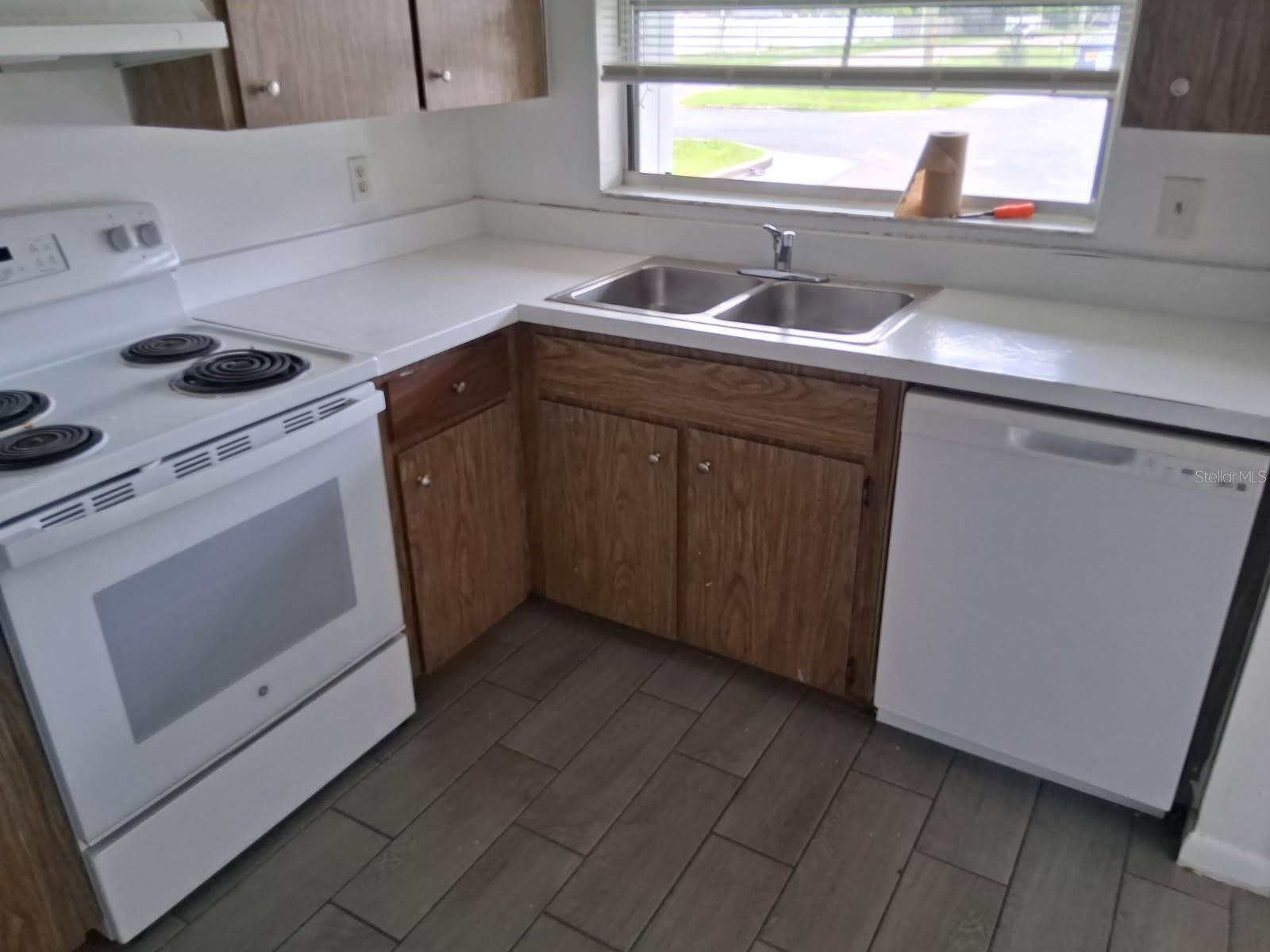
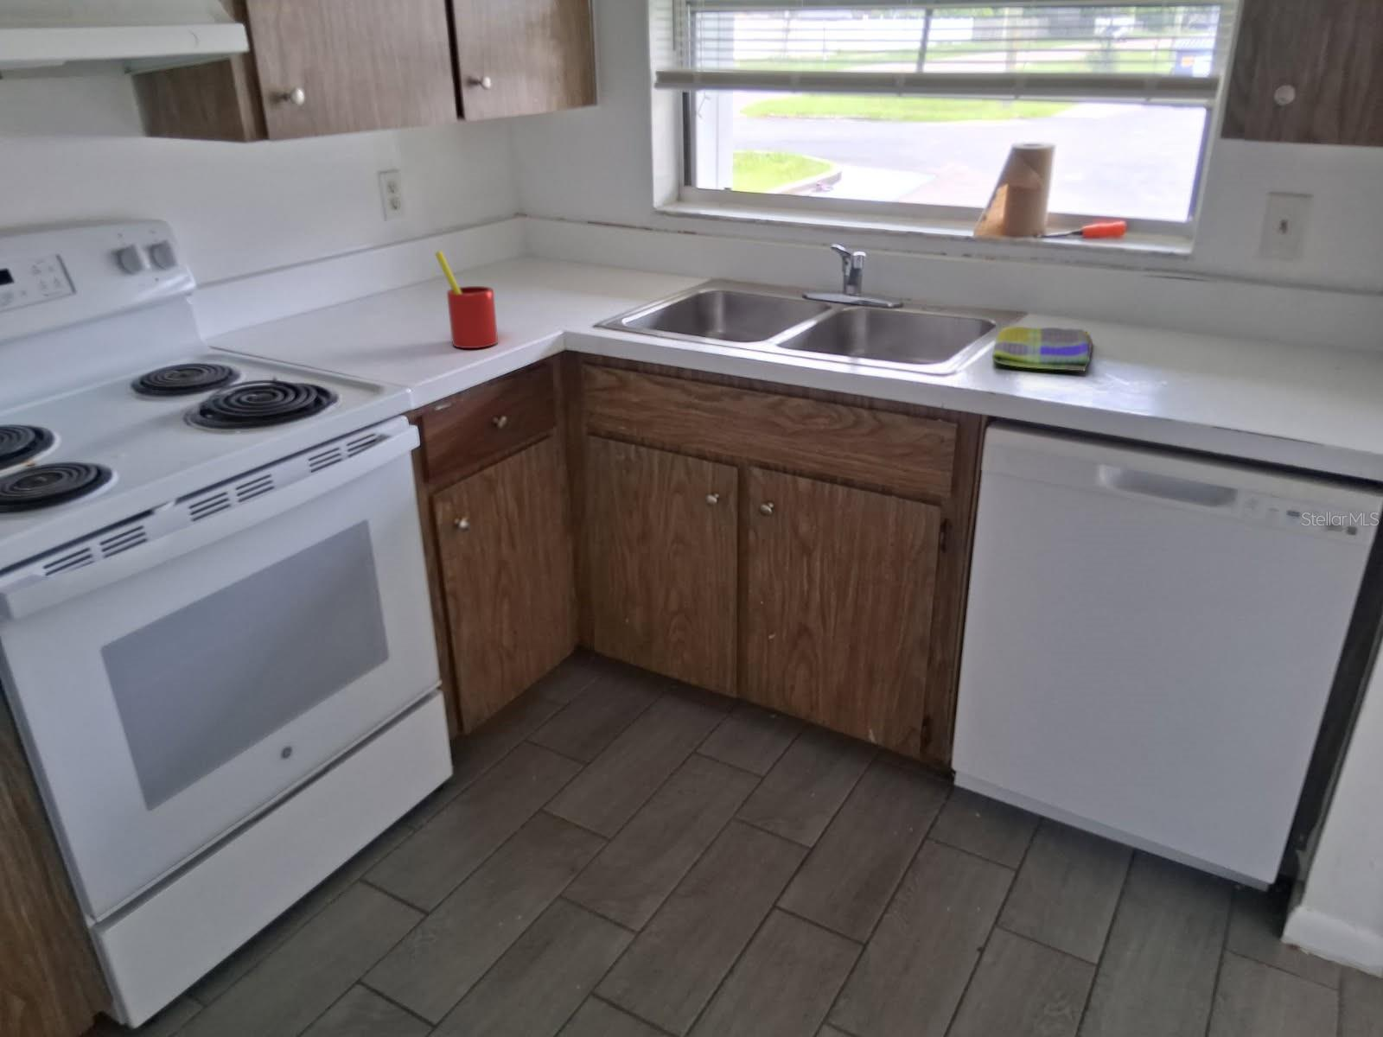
+ straw (466, 297)
+ dish towel (1041, 346)
